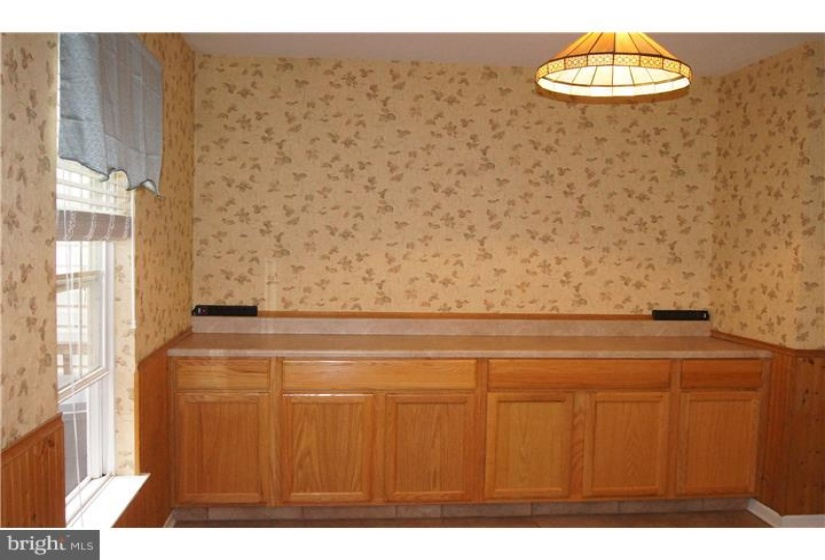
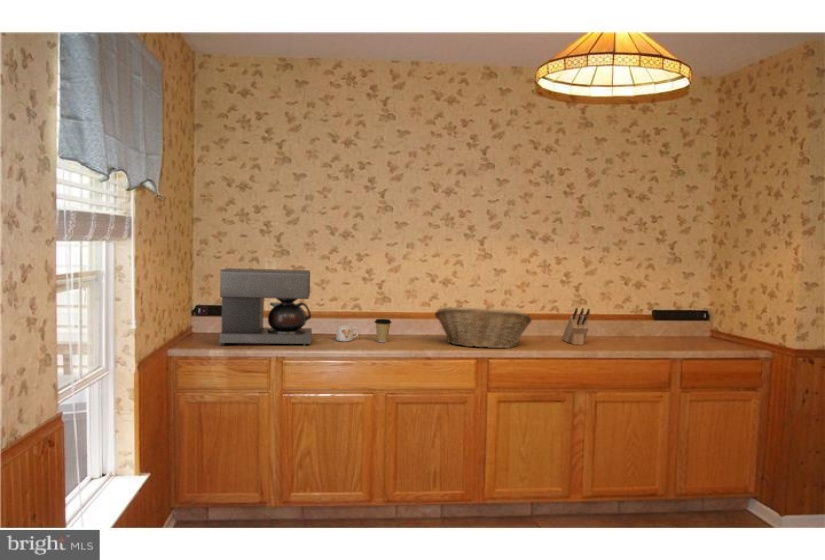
+ fruit basket (482, 324)
+ mug (347, 333)
+ coffee cup (382, 330)
+ coffee maker (263, 306)
+ knife block (576, 324)
